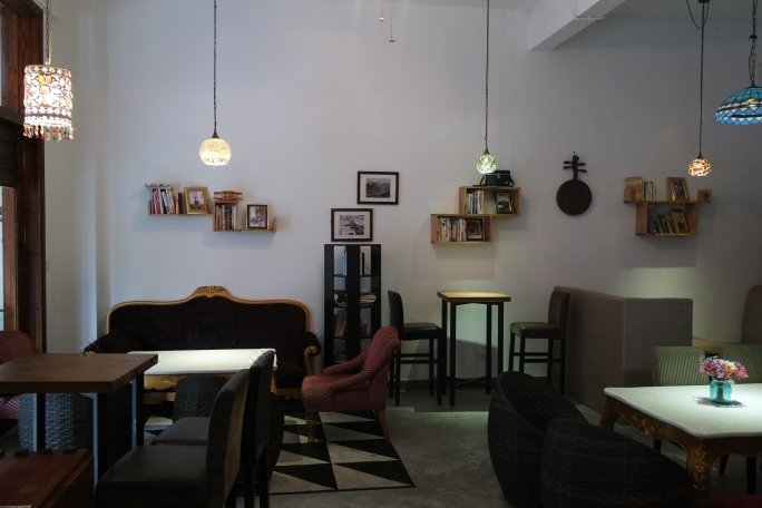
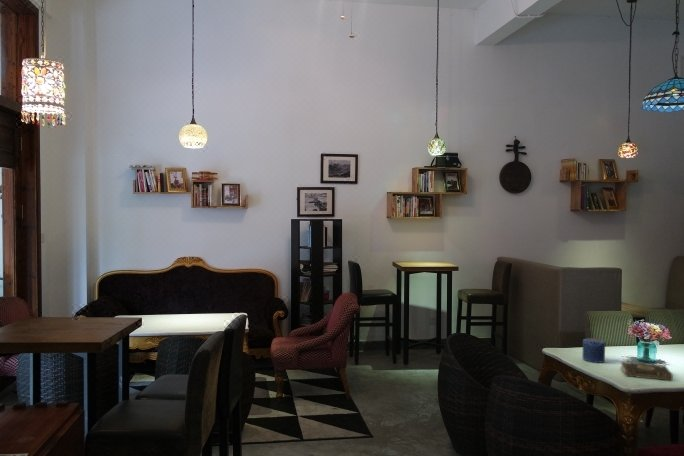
+ book (645, 370)
+ candle (593, 350)
